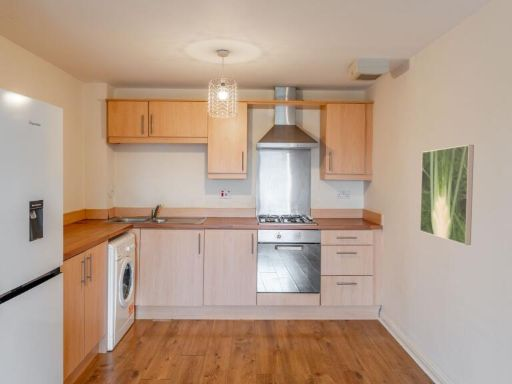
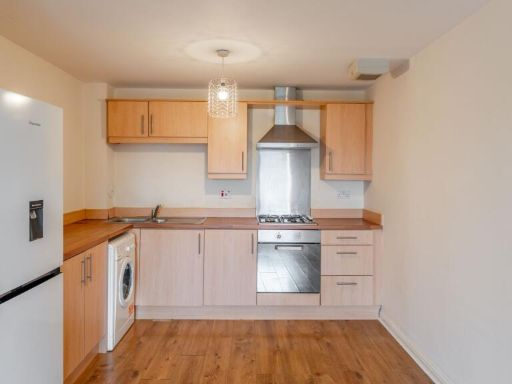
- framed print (443, 193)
